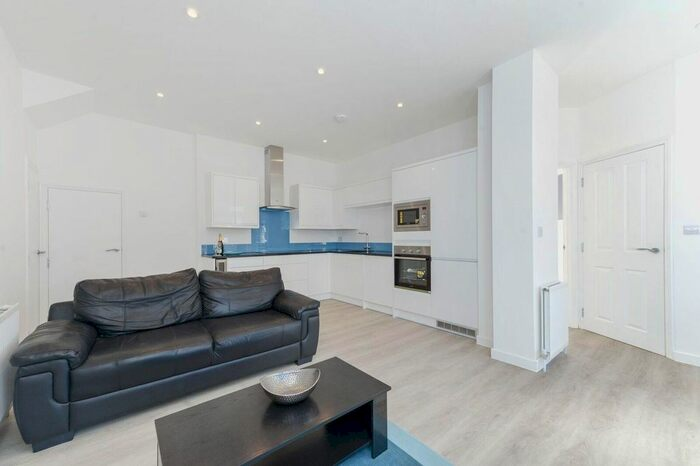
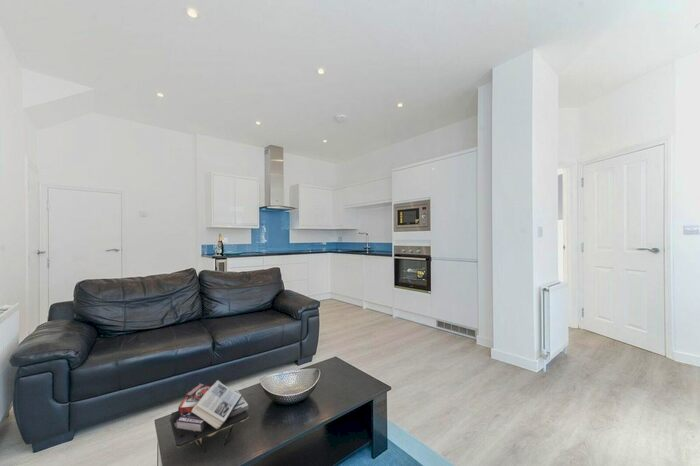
+ magazine (216, 413)
